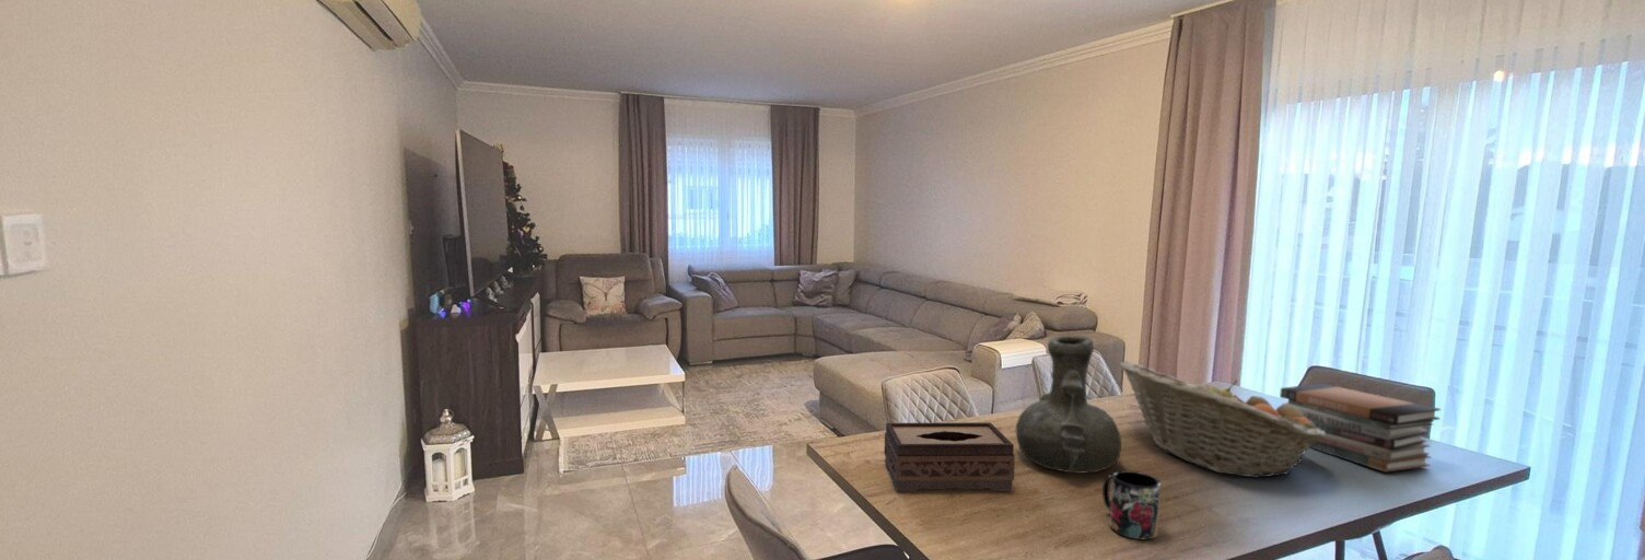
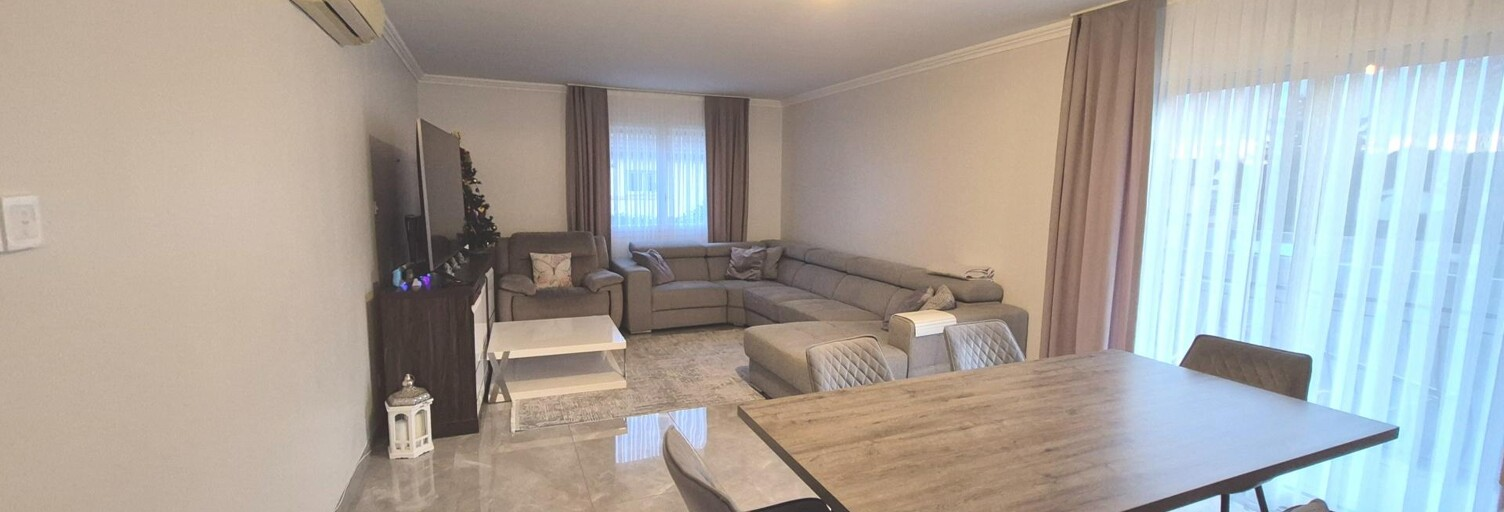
- book stack (1352, 423)
- fruit basket (1211, 411)
- tissue box (946, 455)
- vase (1069, 399)
- mug (1127, 500)
